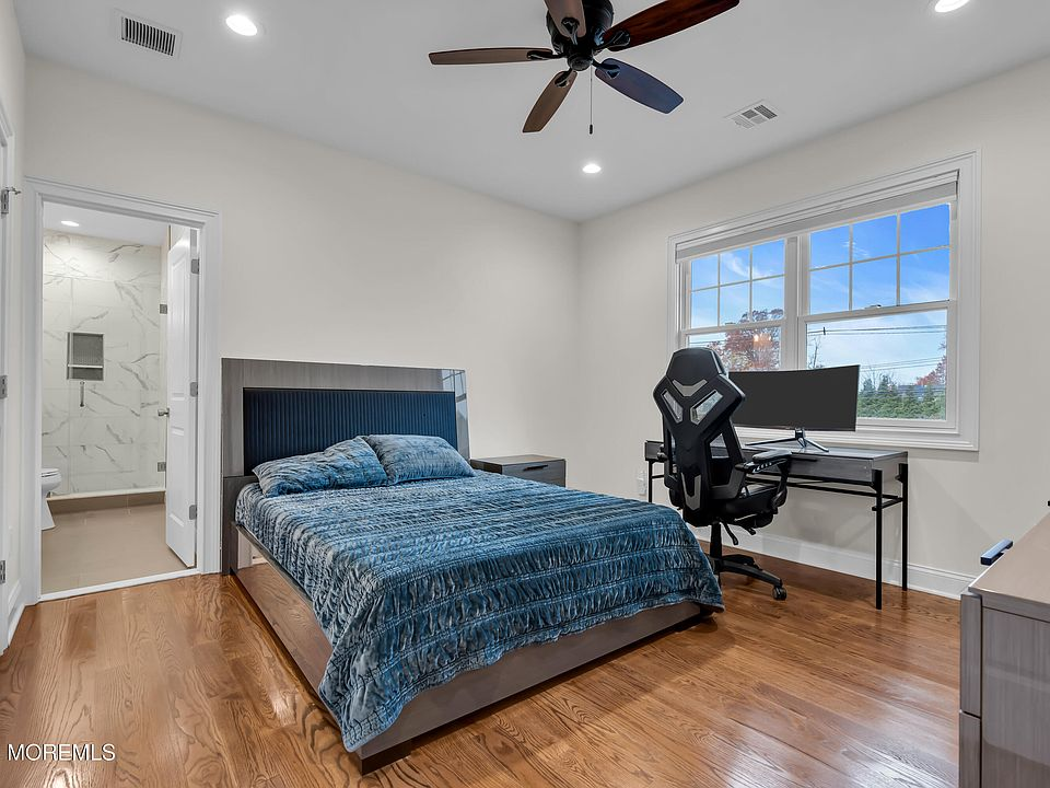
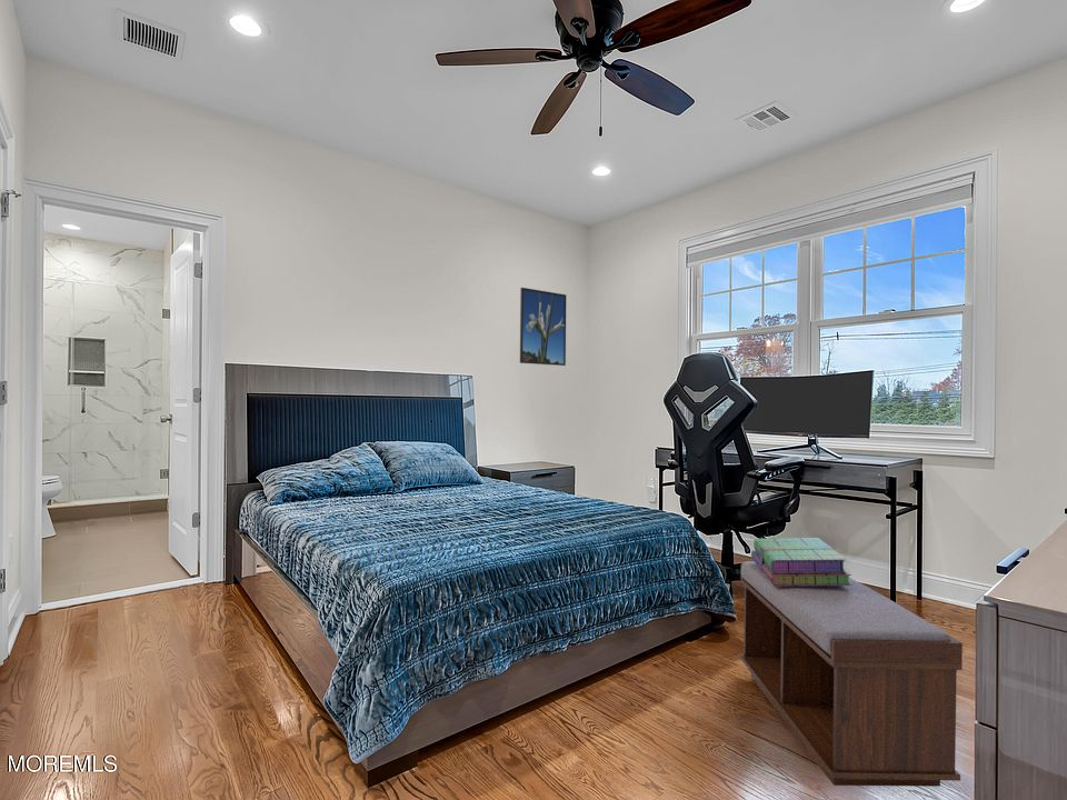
+ bench (828, 654)
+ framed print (544, 328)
+ stack of books (797, 561)
